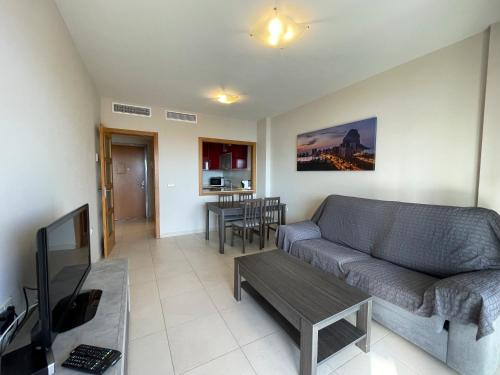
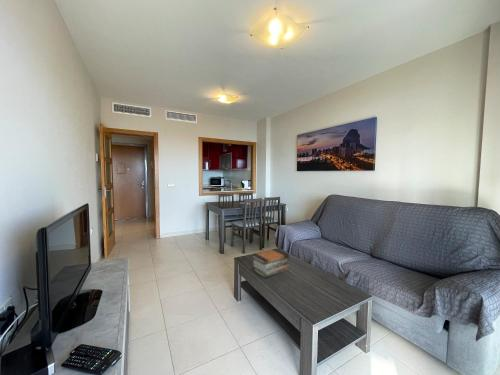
+ book stack (270, 262)
